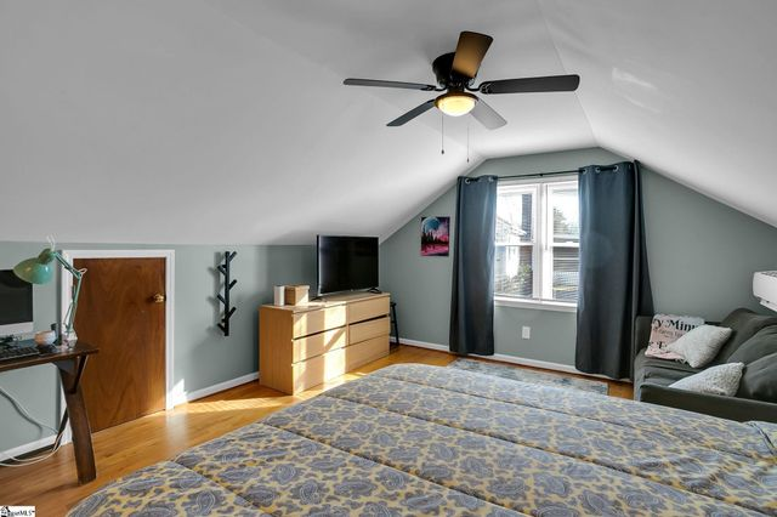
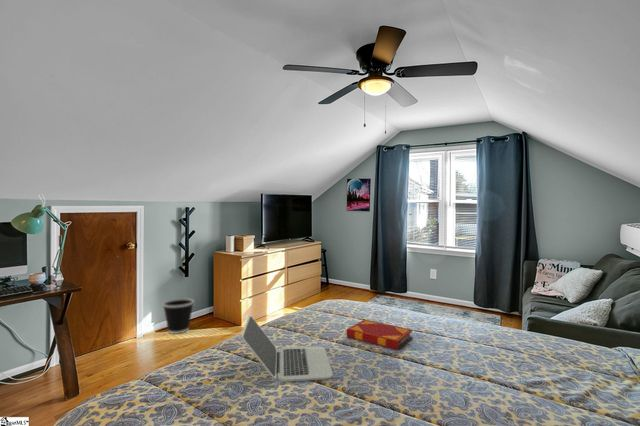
+ laptop (287, 348)
+ wastebasket (178, 316)
+ hardback book (379, 333)
